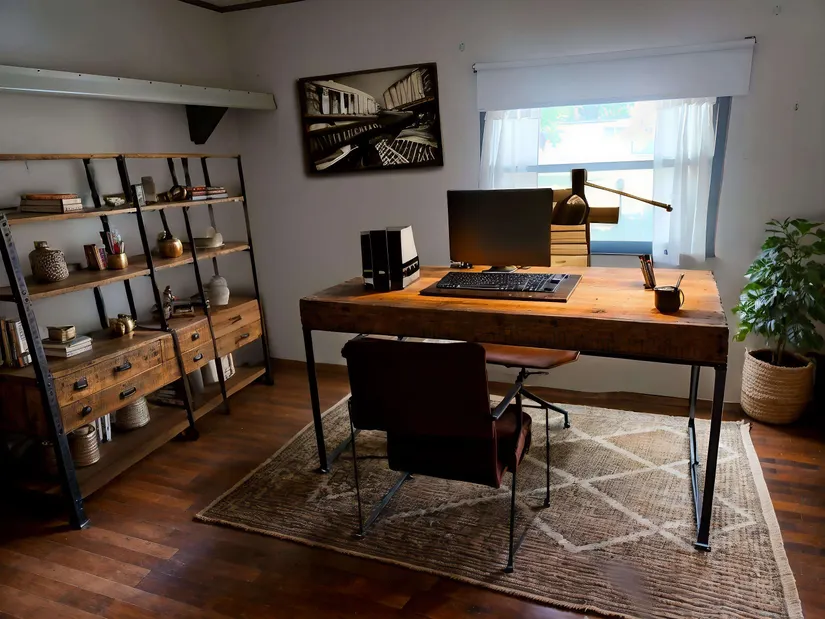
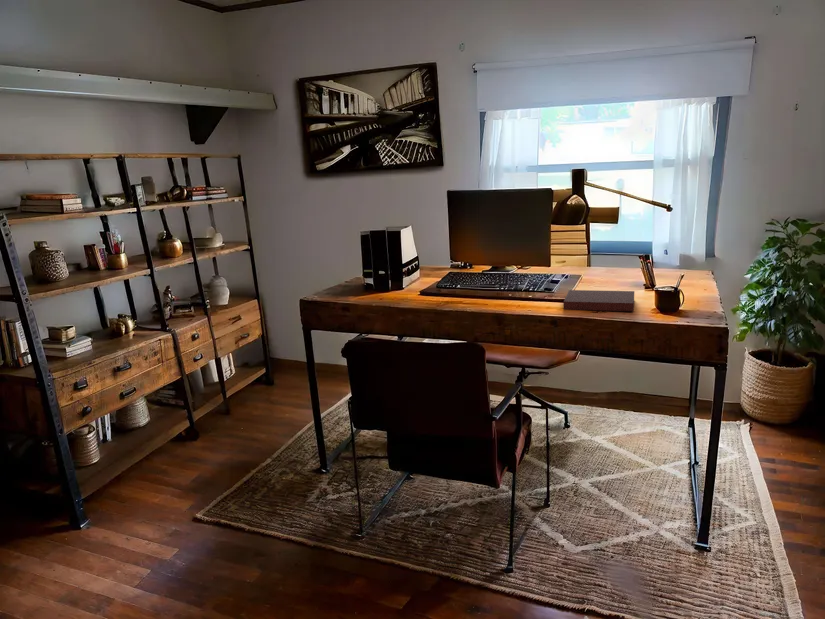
+ notebook (599, 300)
